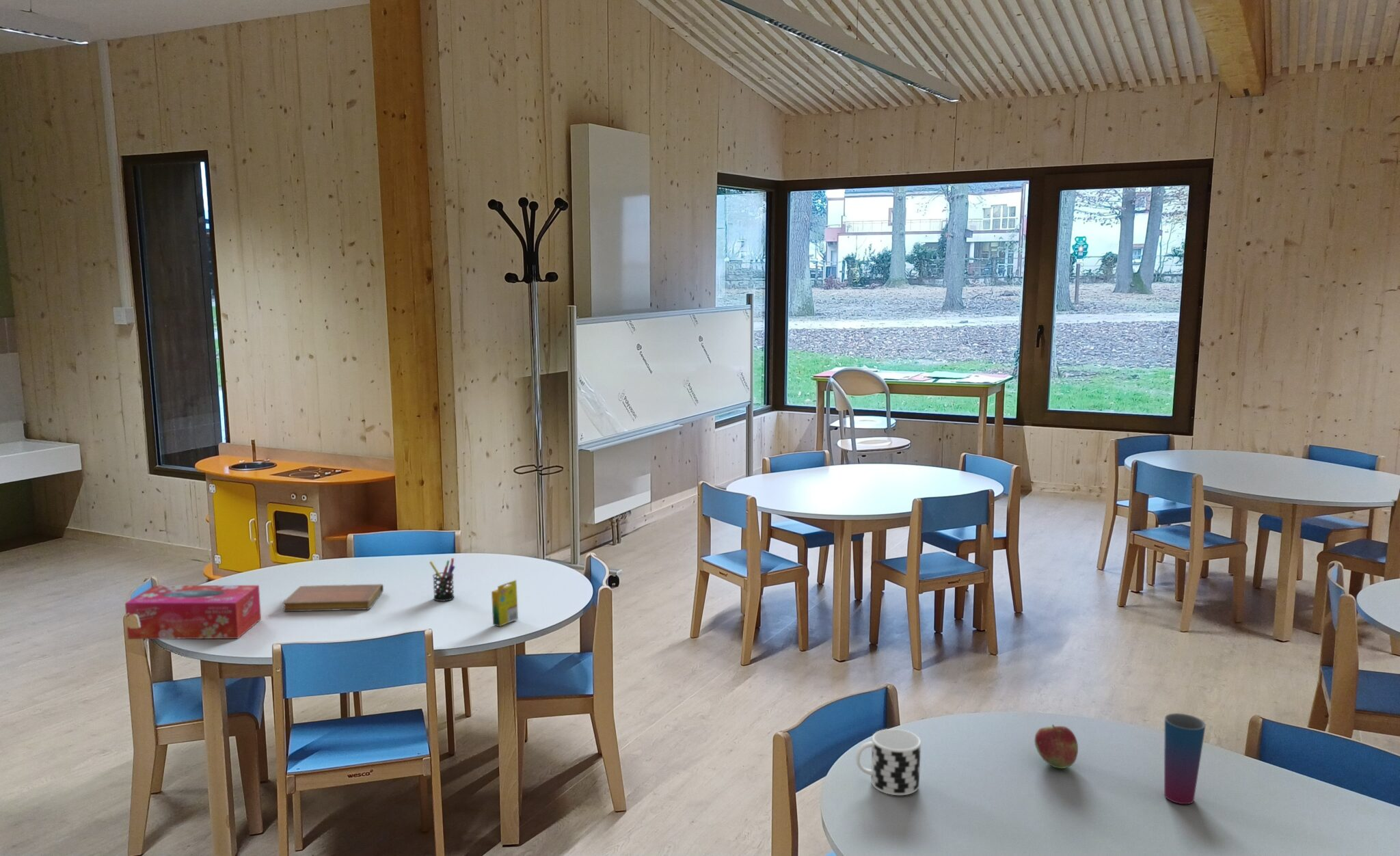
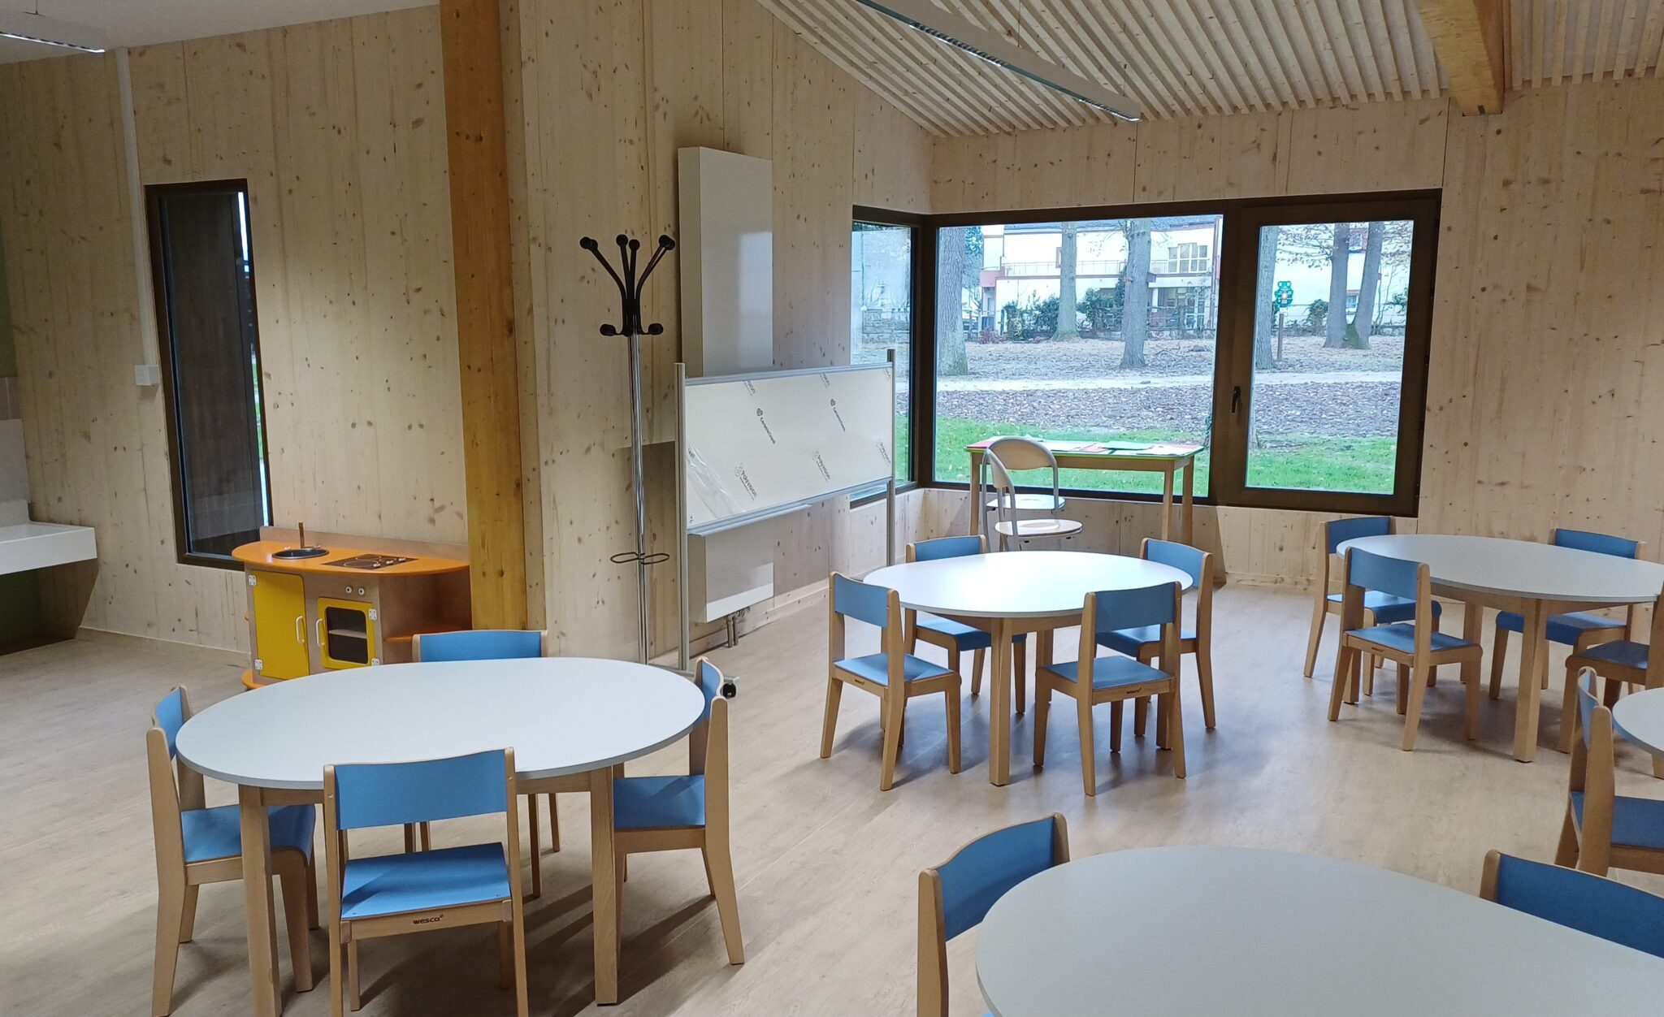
- pen holder (445, 577)
- fruit (1056, 744)
- tissue box (195, 611)
- cup (1182, 759)
- cup (887, 762)
- notebook (334, 597)
- crayon box (504, 602)
